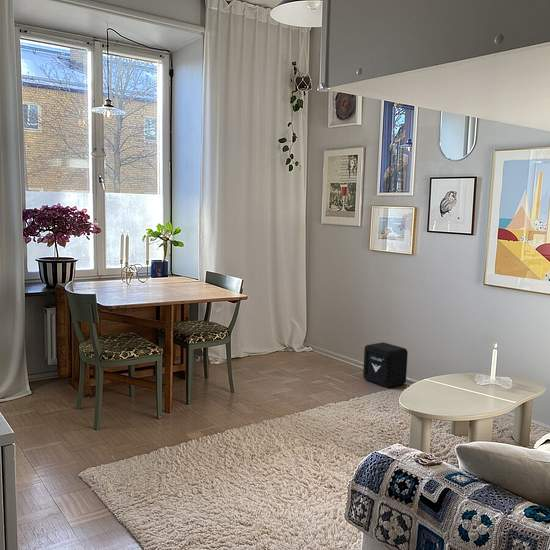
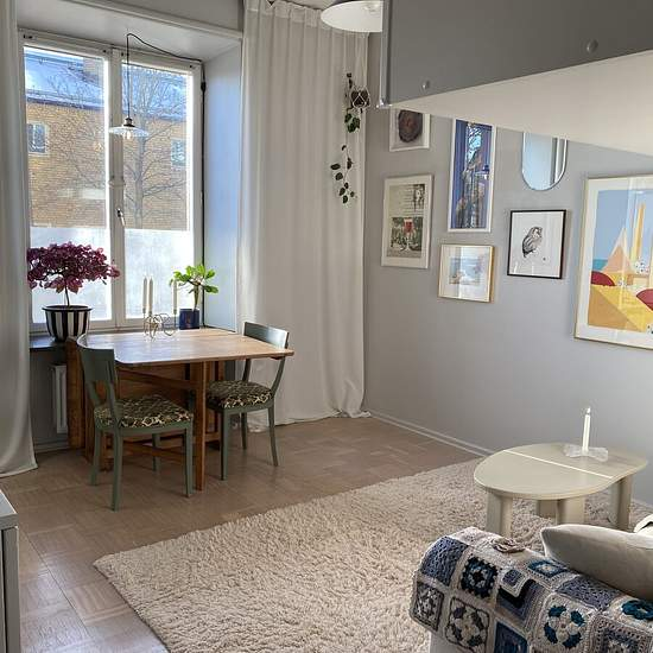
- air purifier (384, 364)
